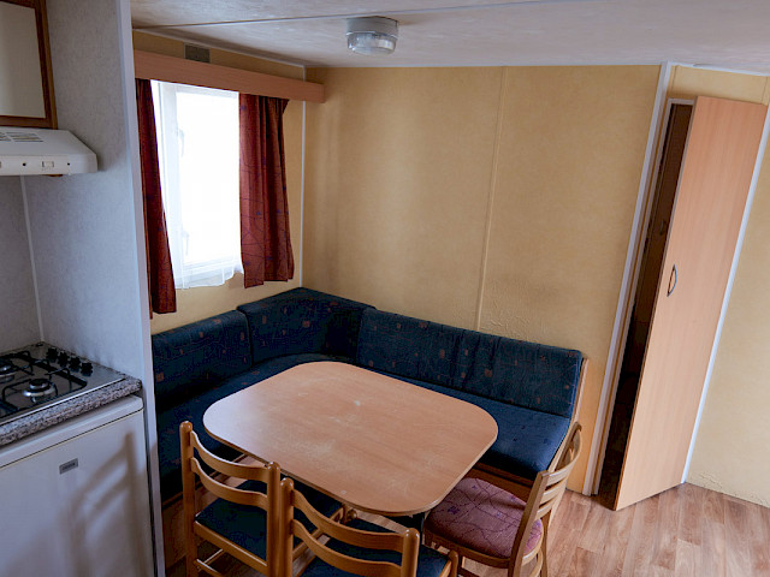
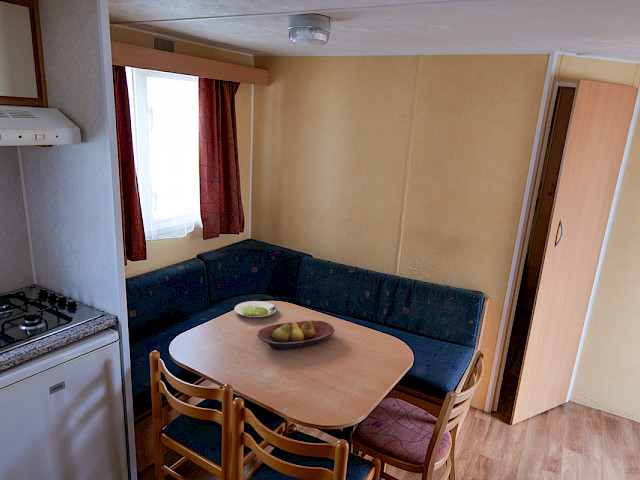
+ fruit bowl (297, 332)
+ salad plate (255, 309)
